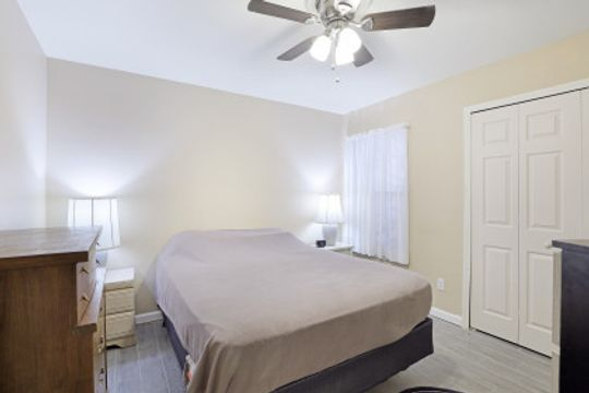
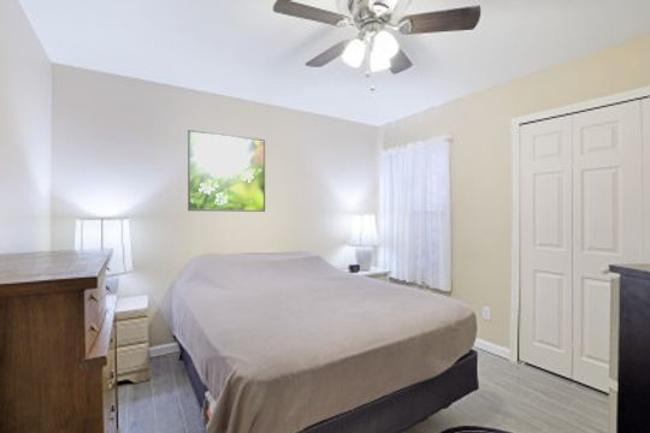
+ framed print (229, 173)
